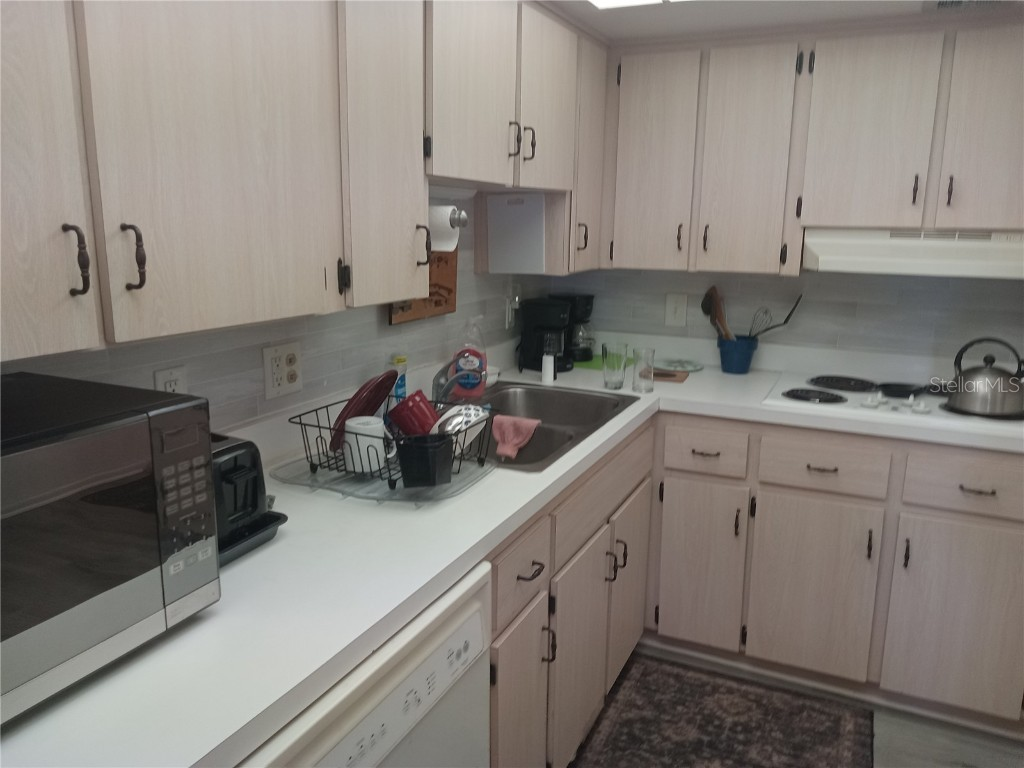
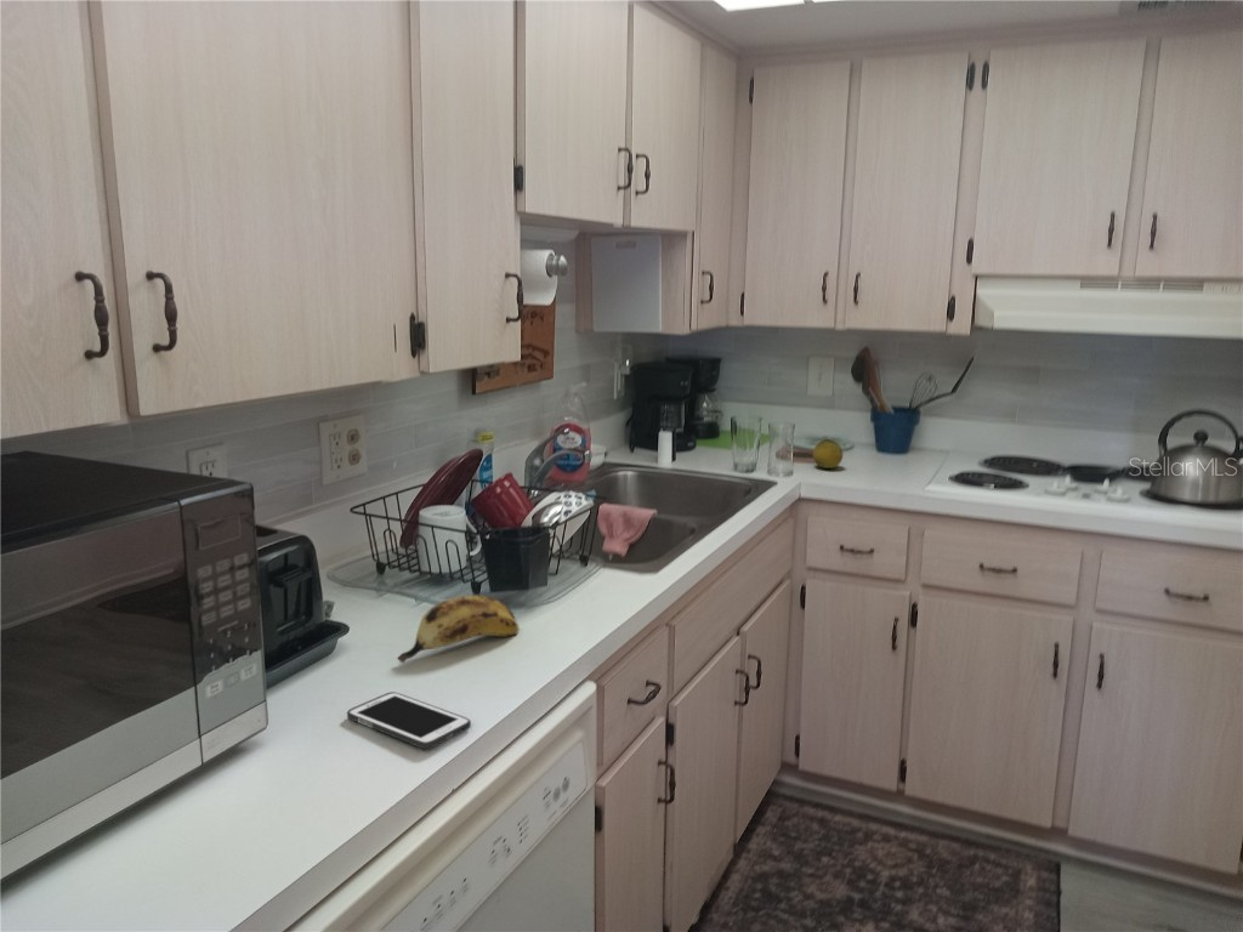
+ cell phone (408, 718)
+ banana (464, 623)
+ fruit (828, 454)
